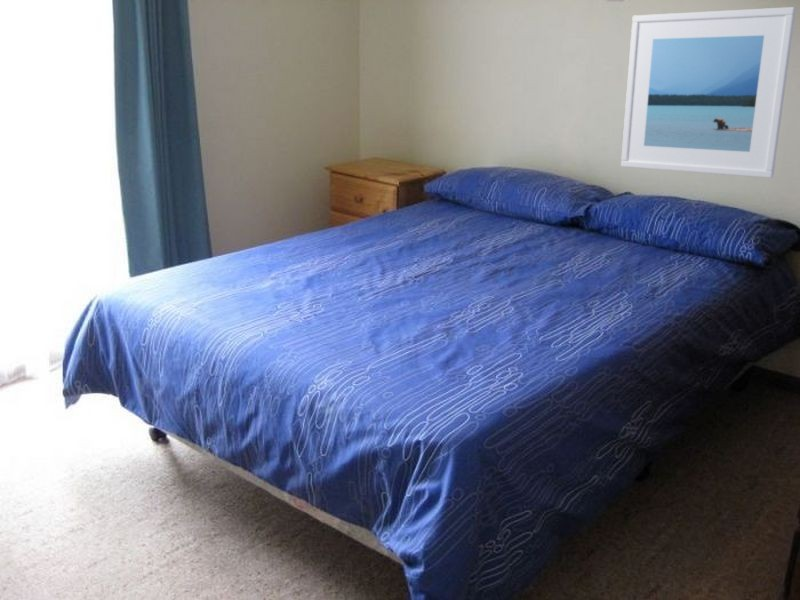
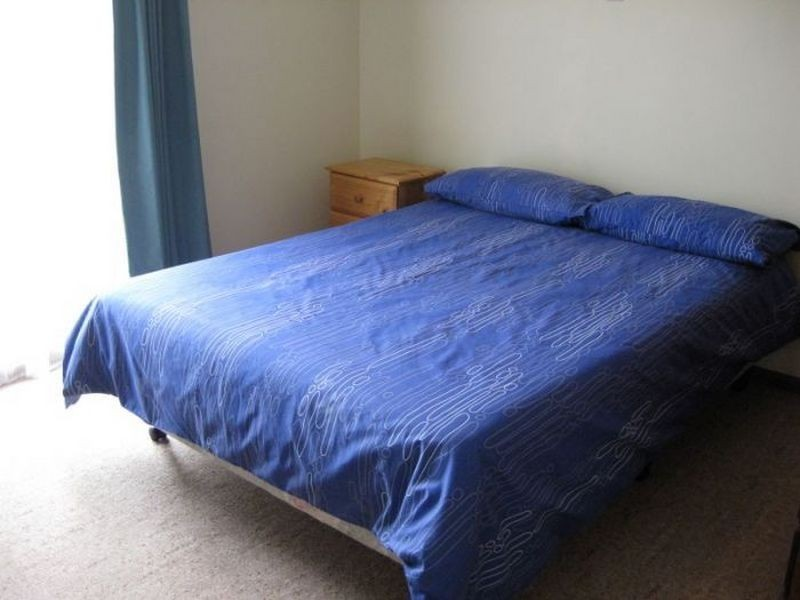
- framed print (700, 94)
